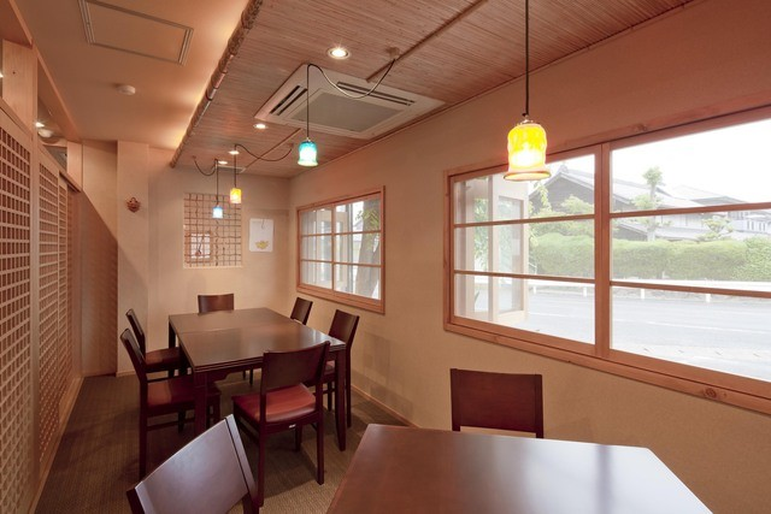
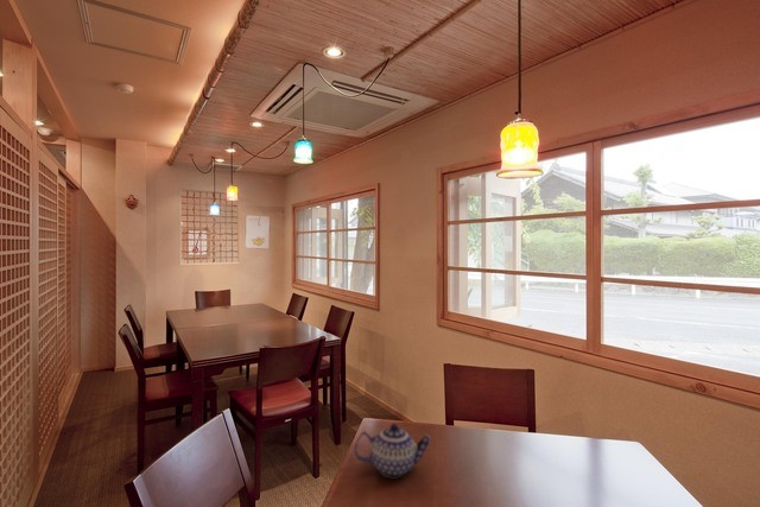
+ teapot (392, 445)
